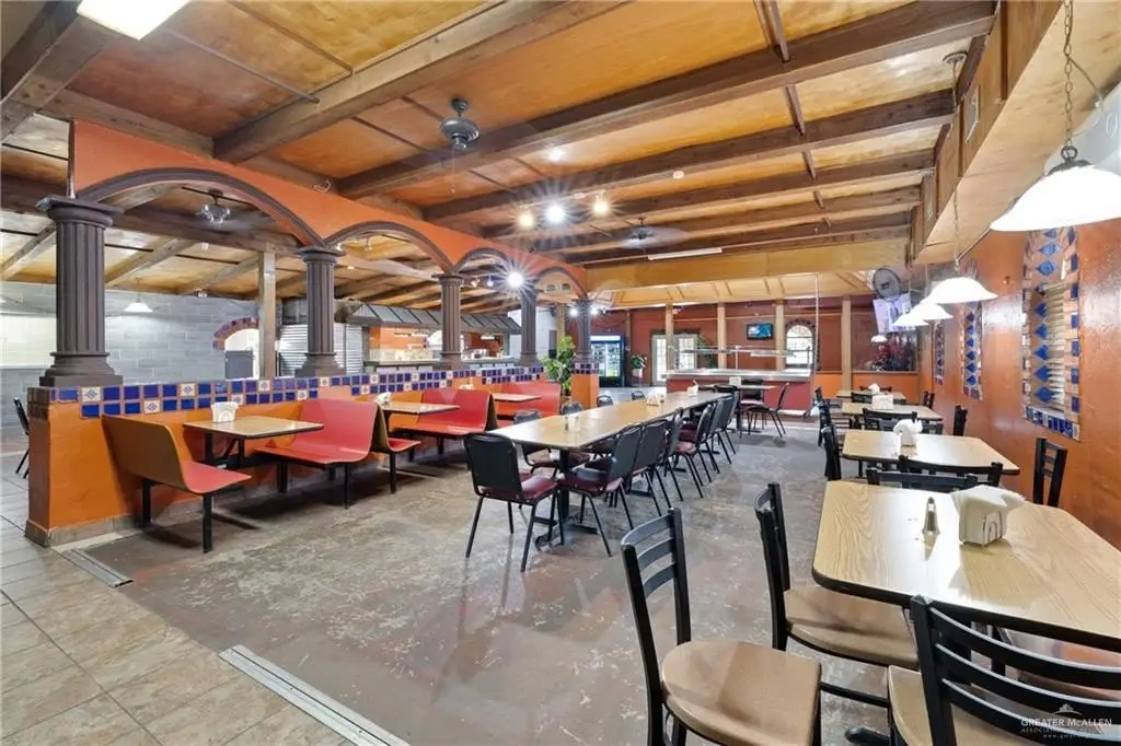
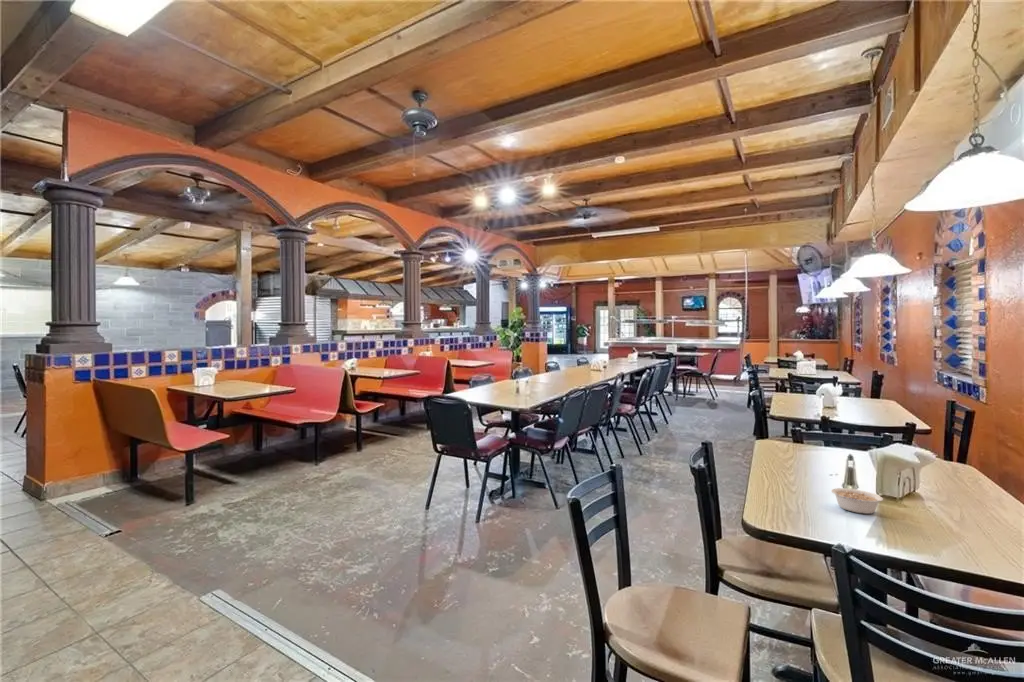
+ legume (858, 500)
